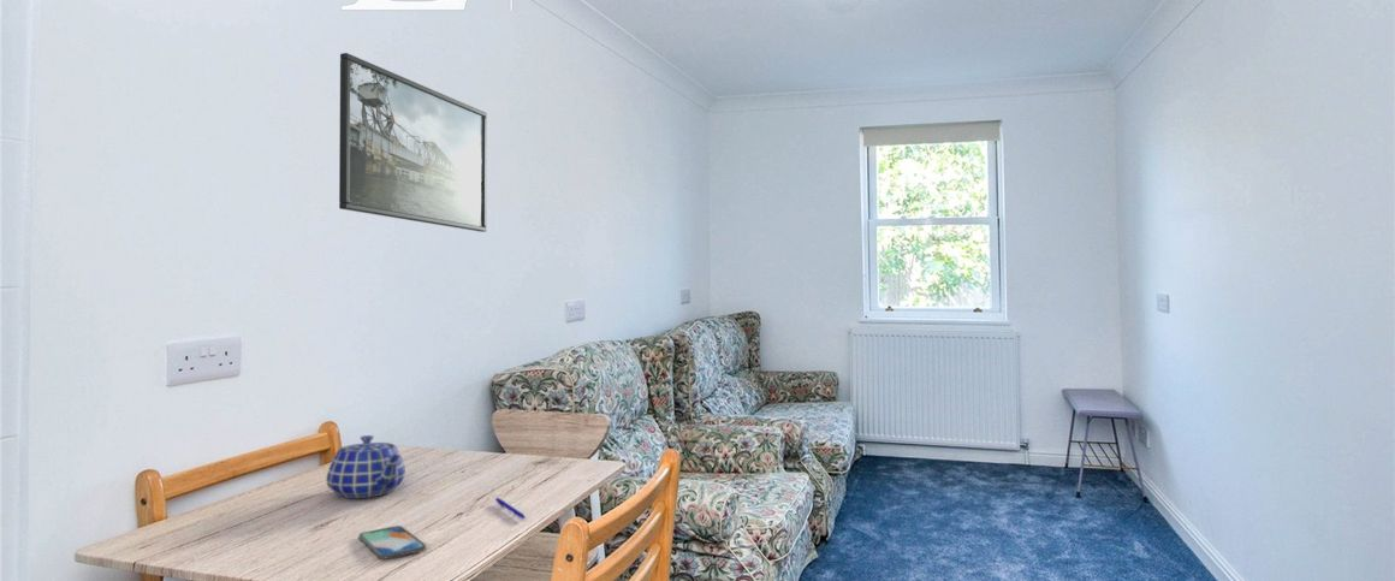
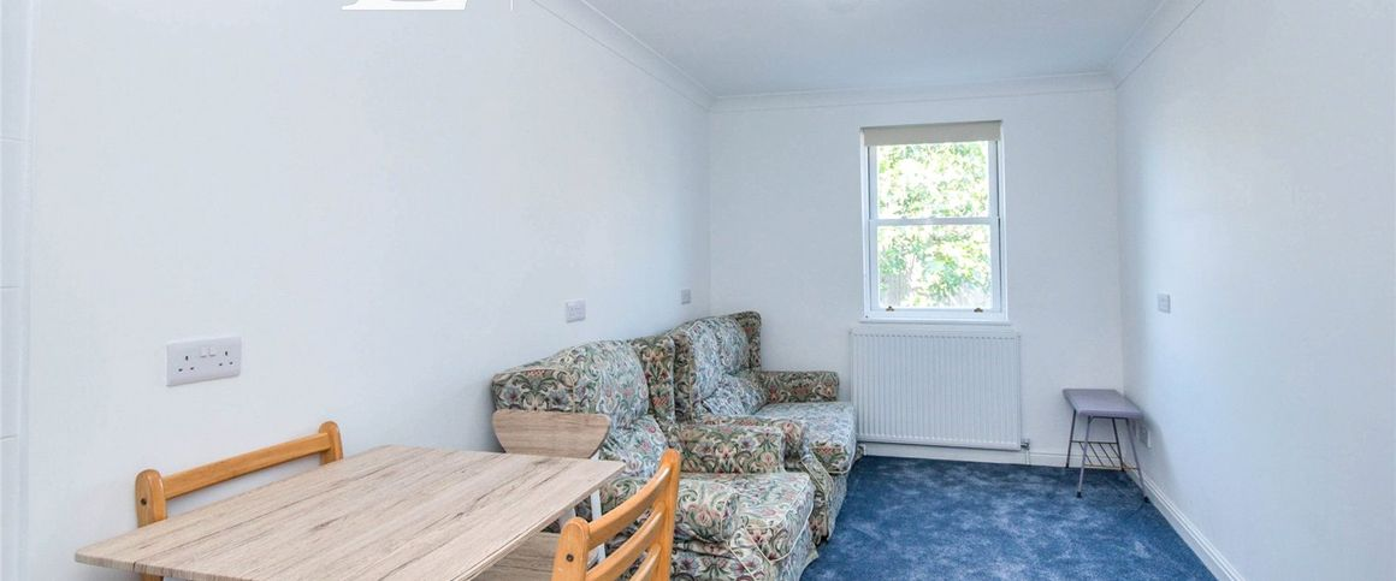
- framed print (422, 154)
- pen (510, 508)
- smartphone (391, 541)
- teapot (368, 464)
